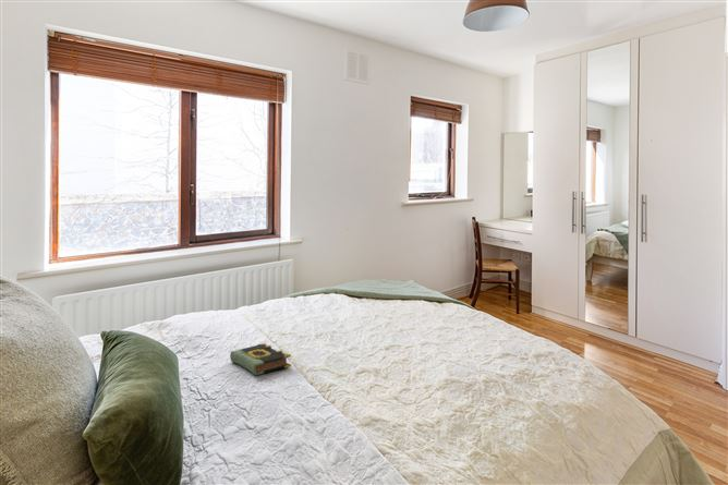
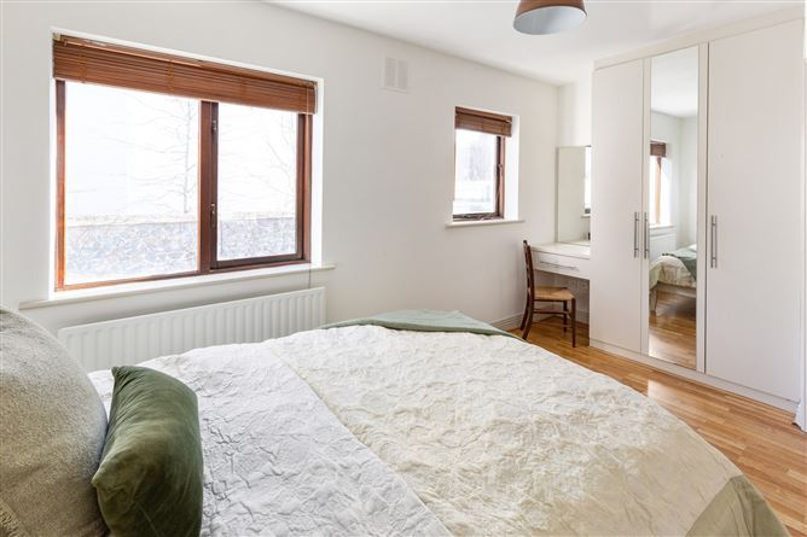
- book (257, 356)
